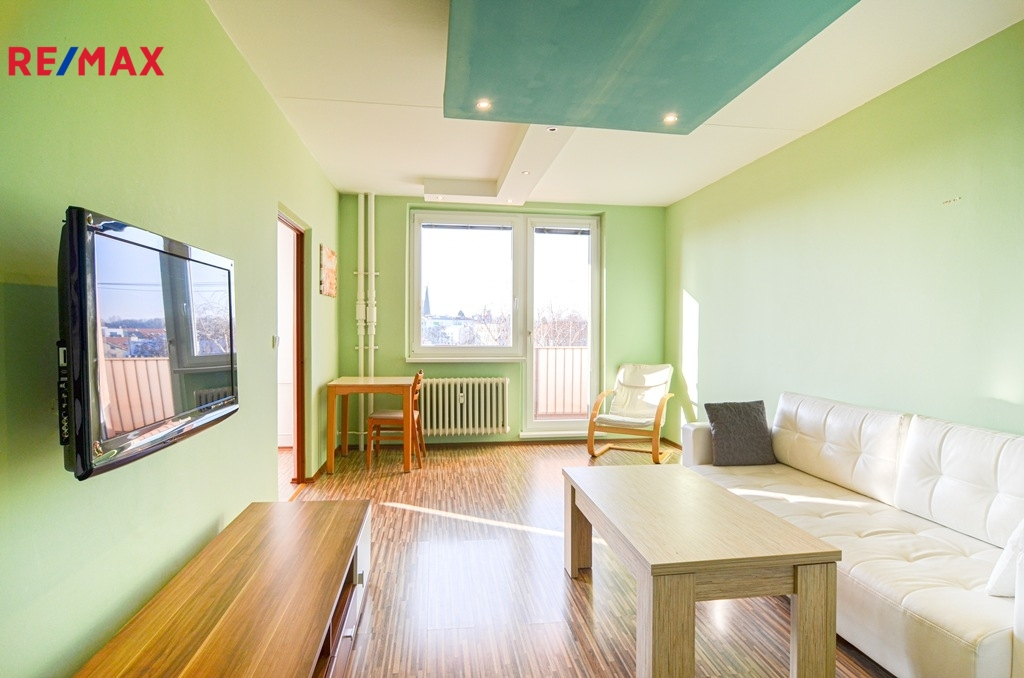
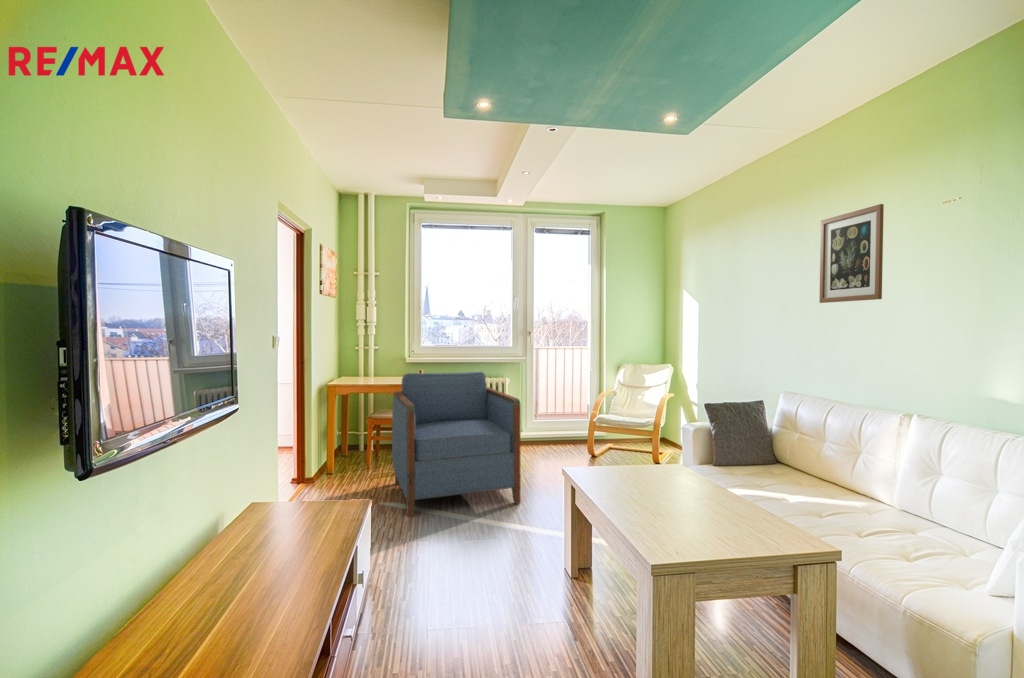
+ armchair (452, 433)
+ wall art (849, 257)
